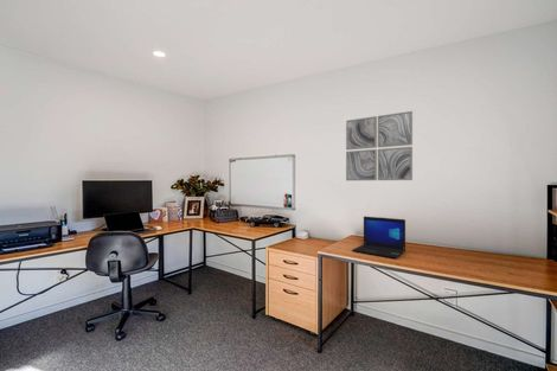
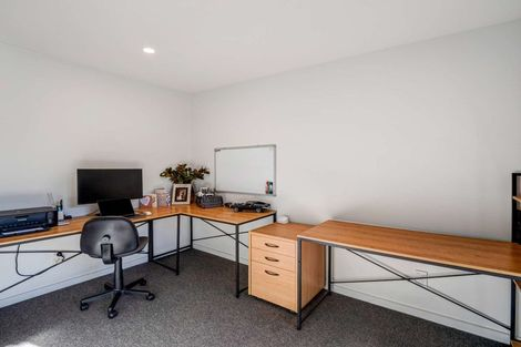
- wall art (376, 147)
- laptop (378, 235)
